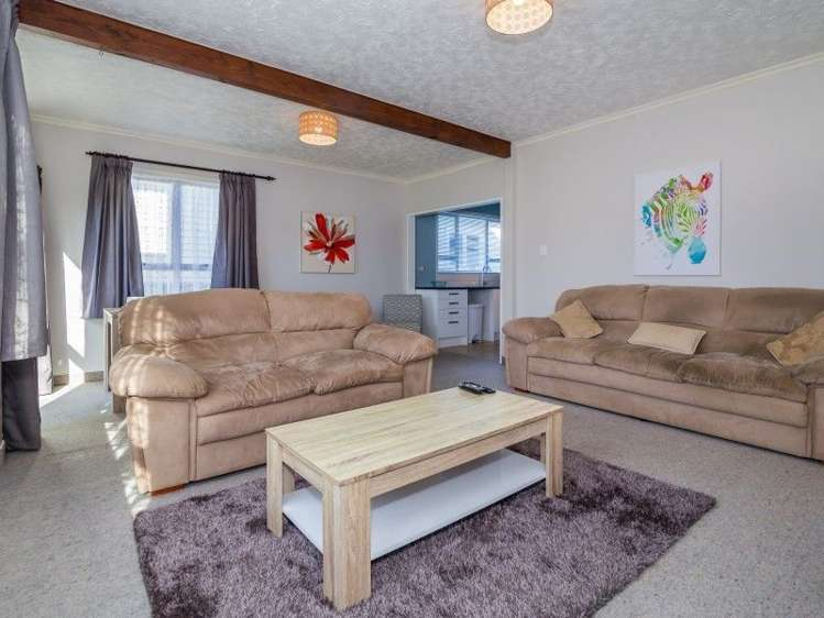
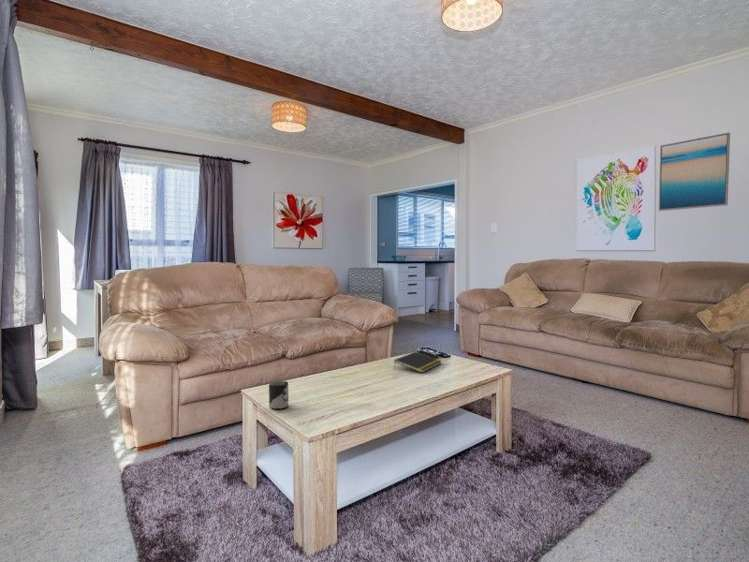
+ cup (280, 395)
+ notepad (418, 361)
+ wall art (692, 174)
